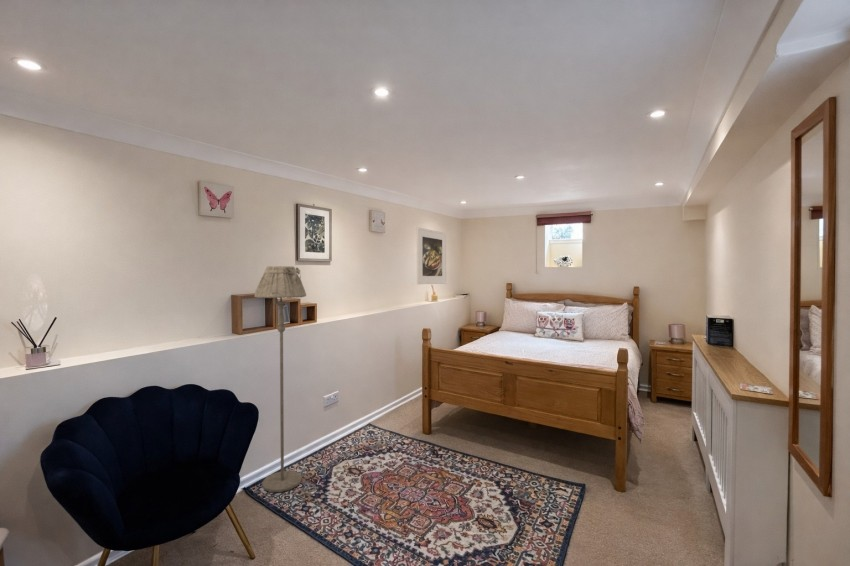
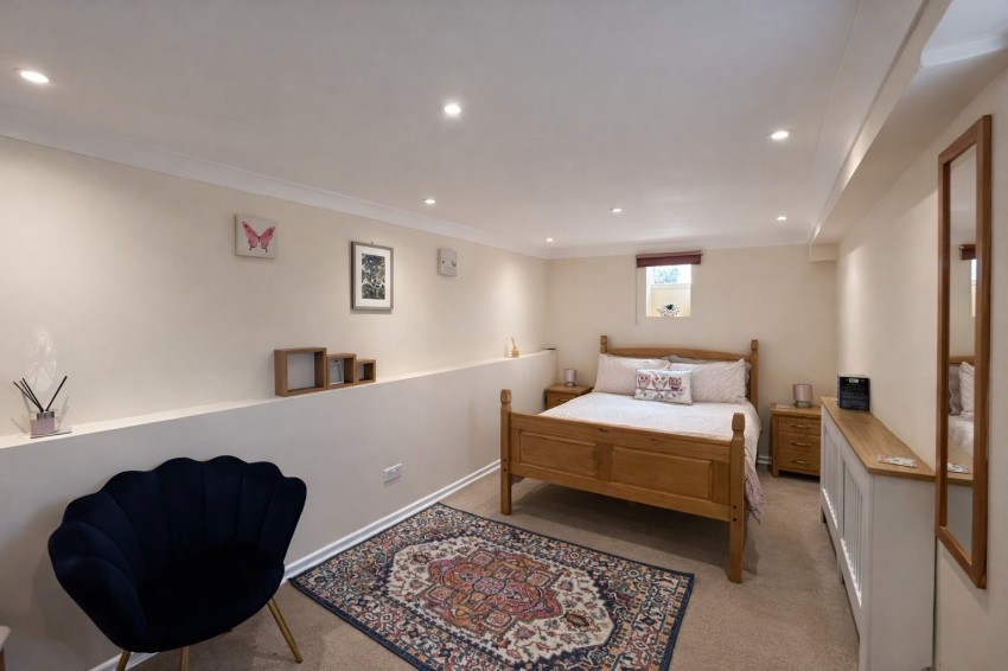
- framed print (432, 257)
- floor lamp (281, 374)
